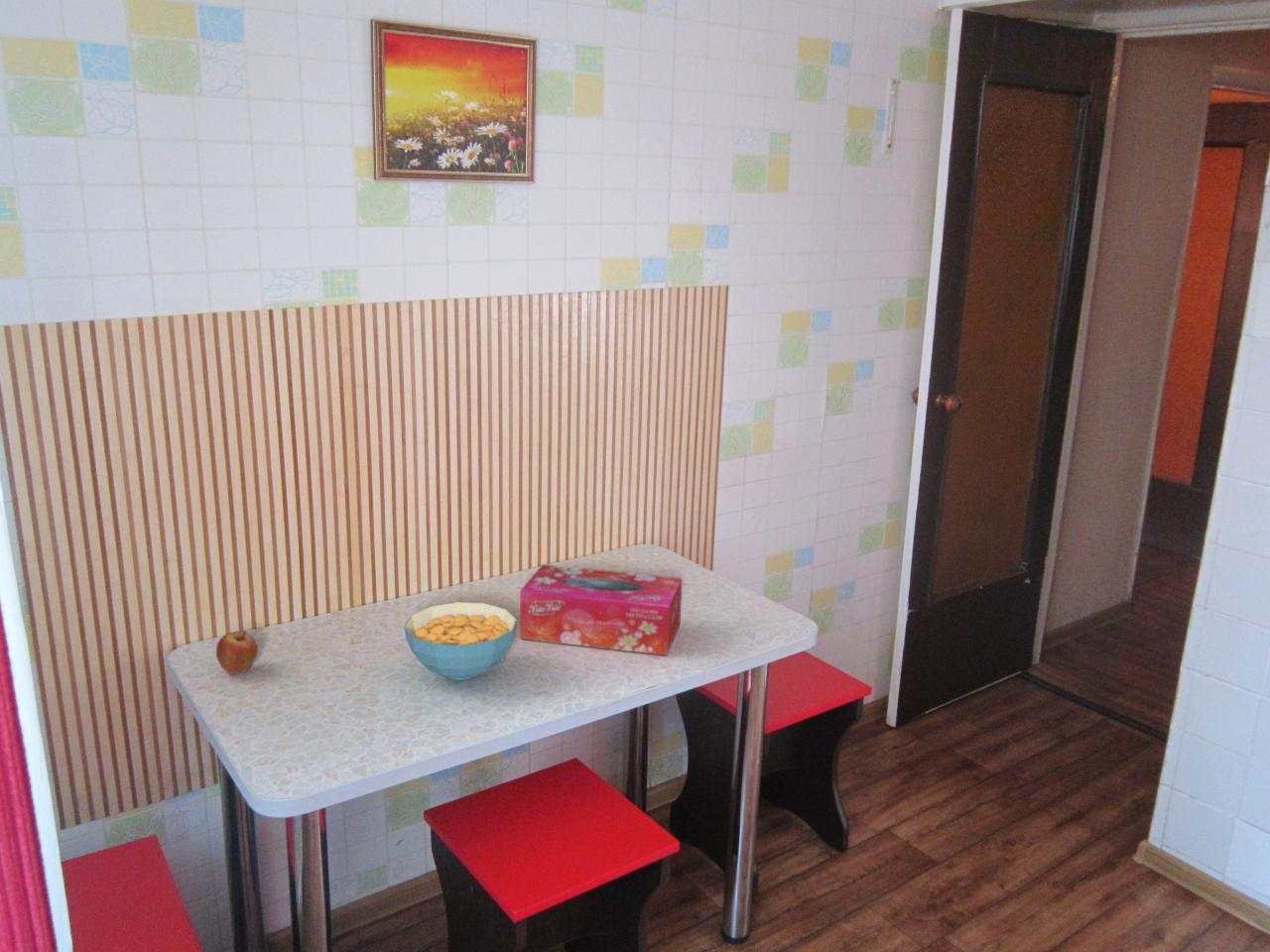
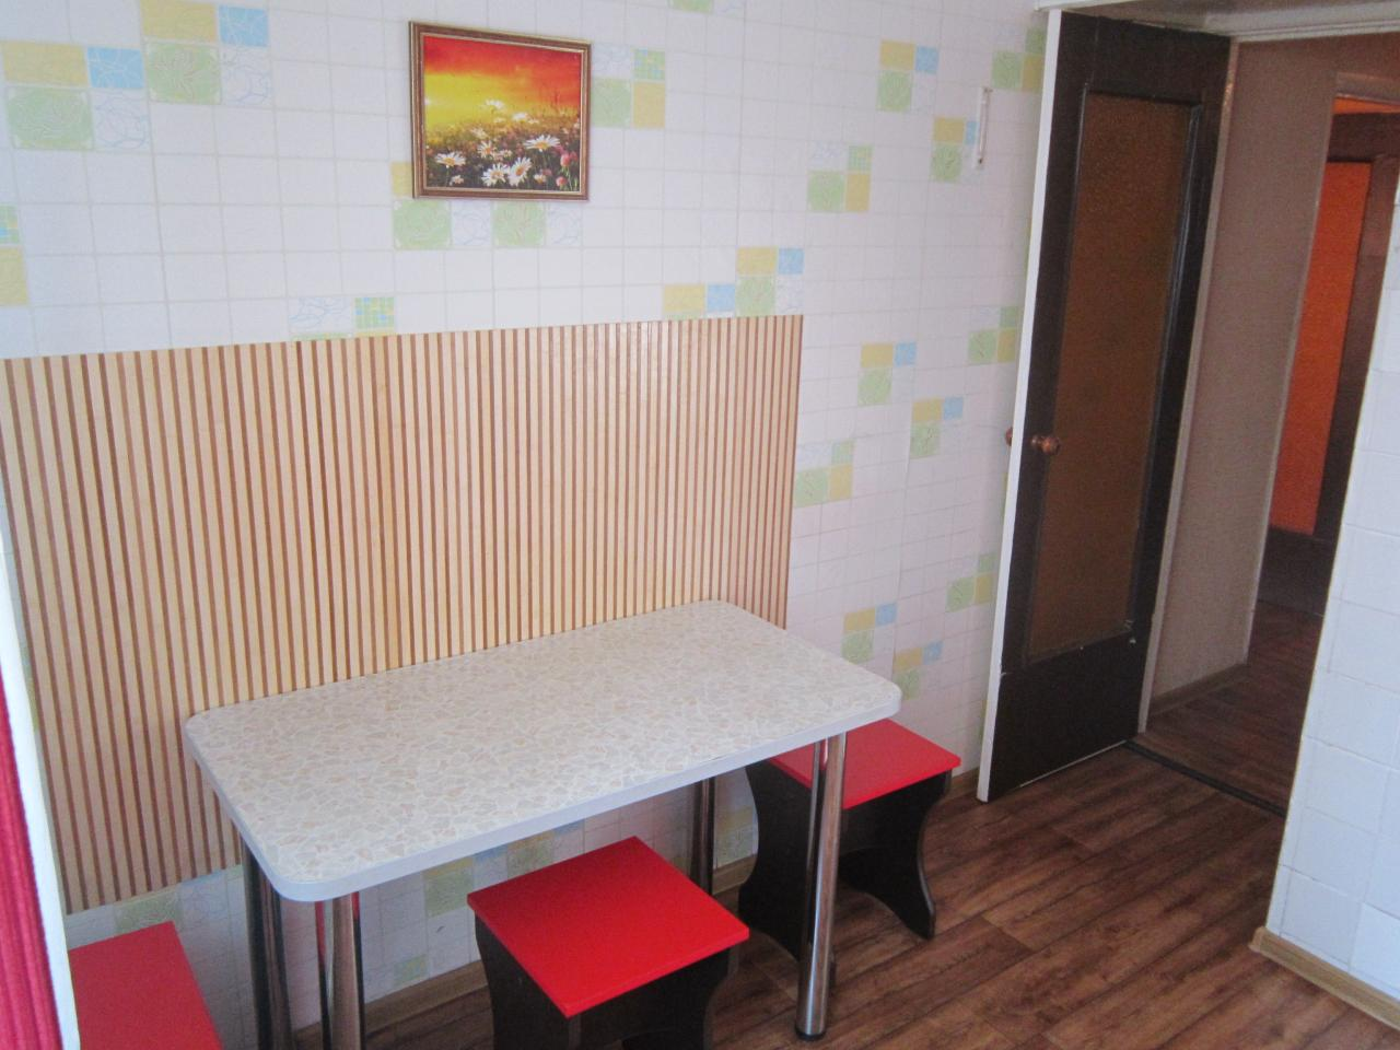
- cereal bowl (461, 648)
- fruit (237, 650)
- tissue box (602, 608)
